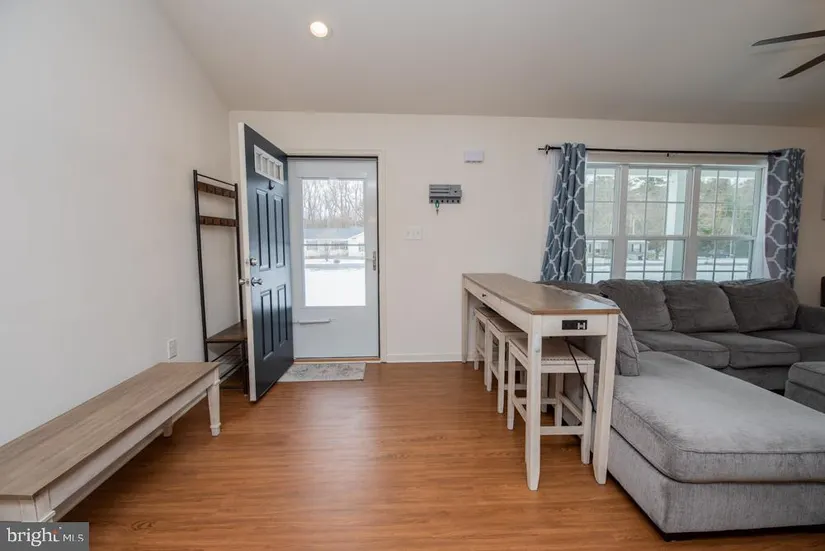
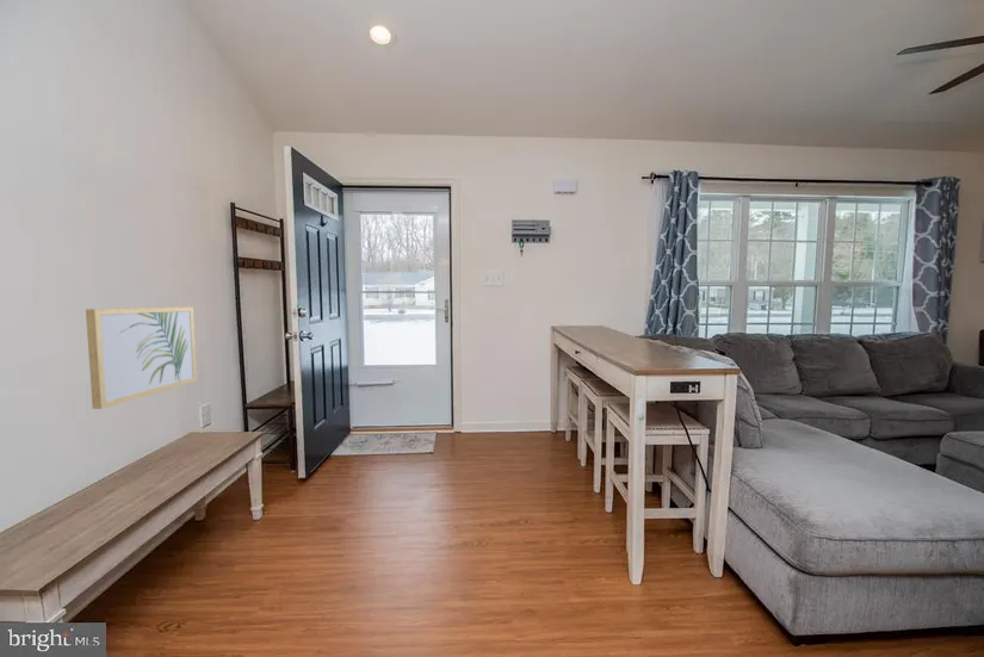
+ wall art (149, 351)
